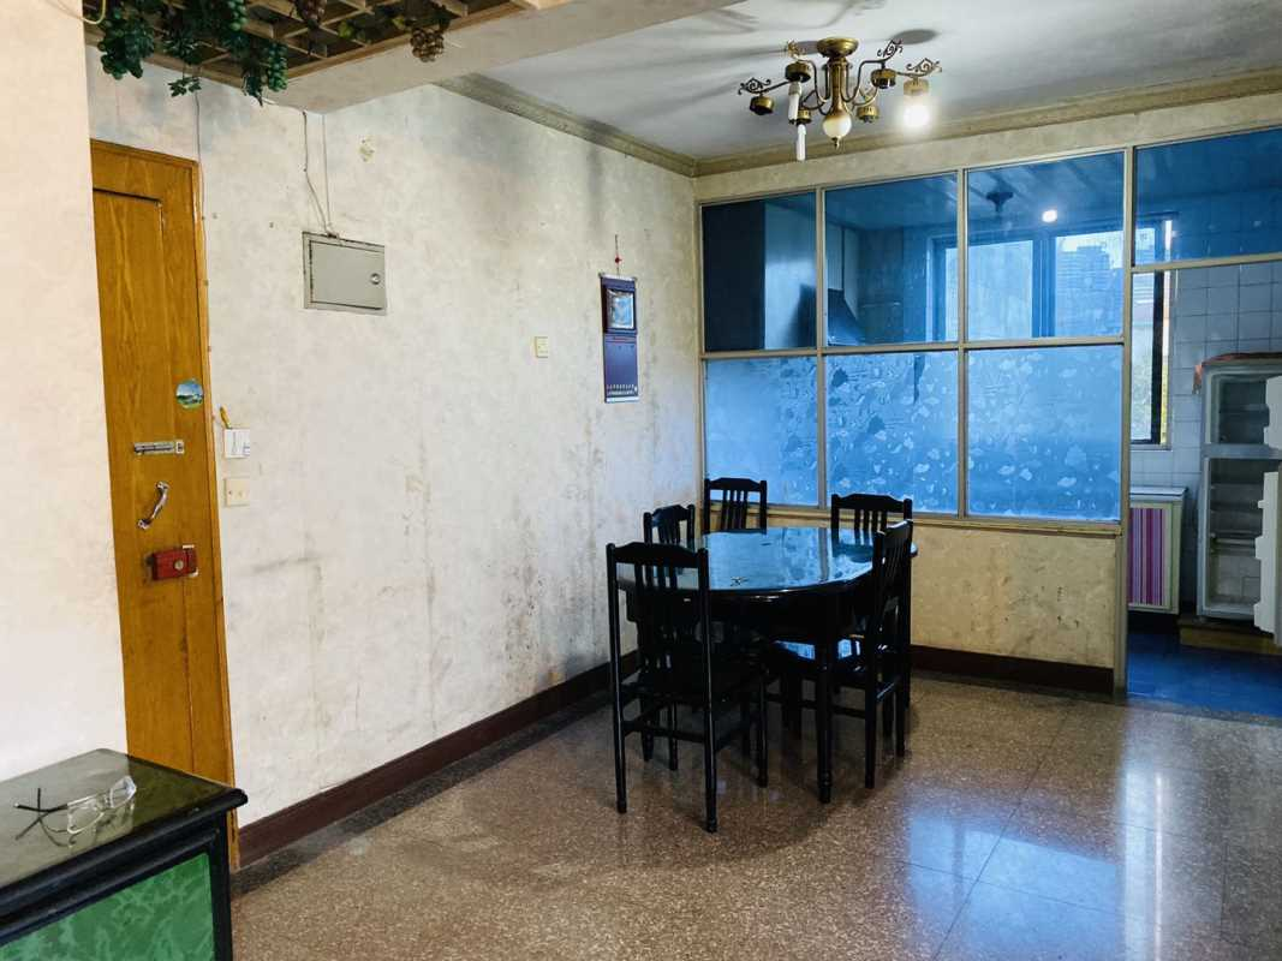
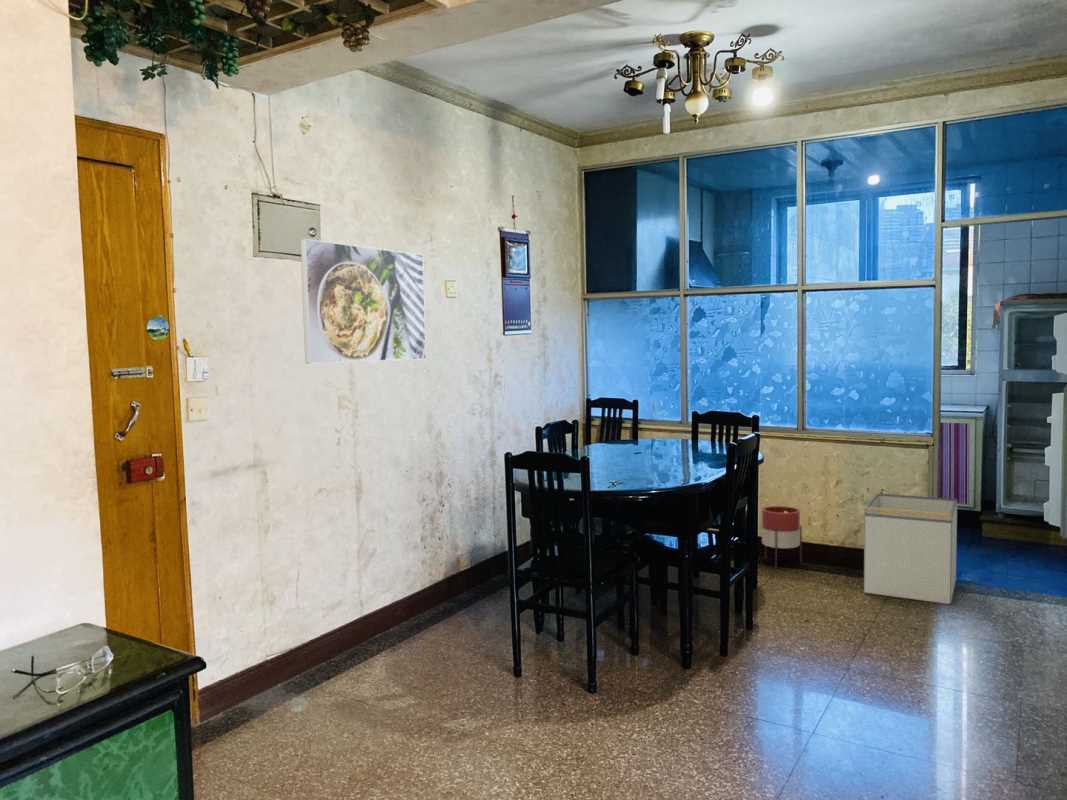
+ storage bin (911, 544)
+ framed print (368, 304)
+ planter (780, 536)
